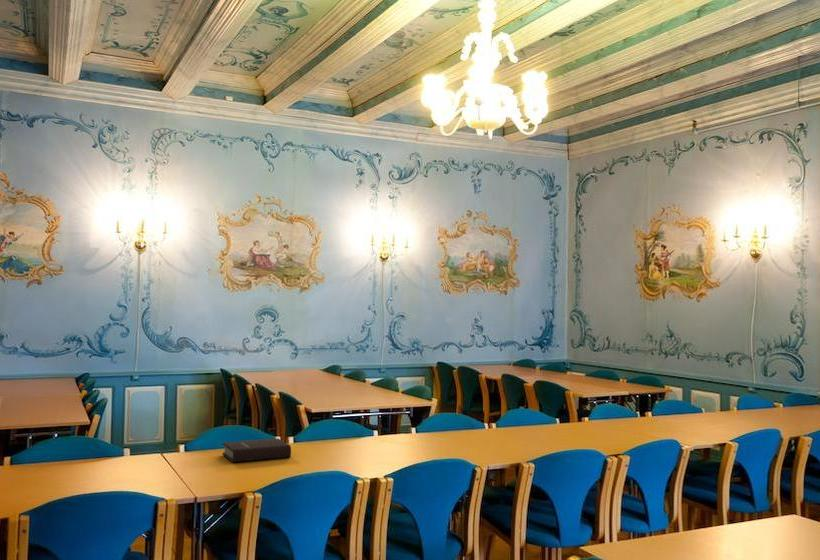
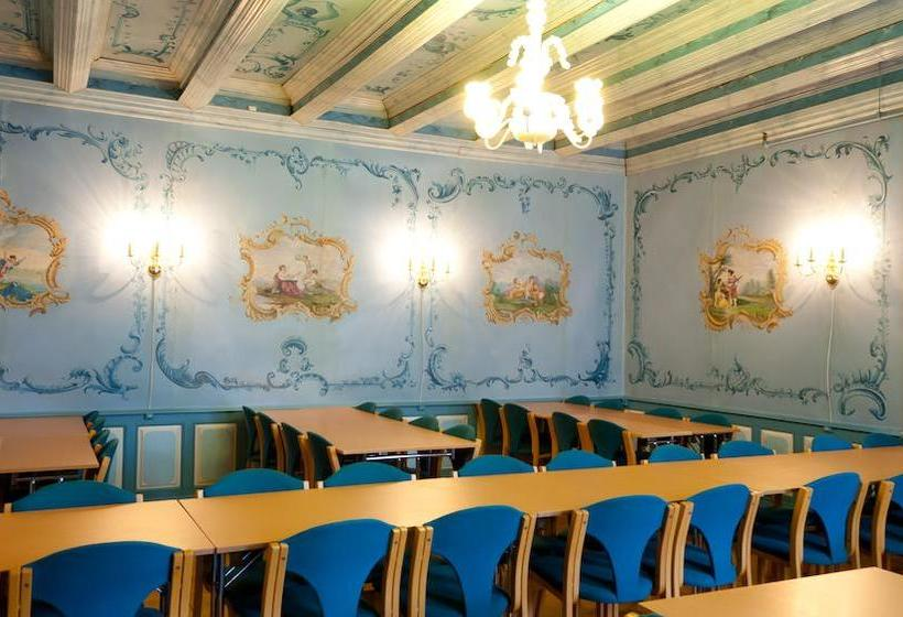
- book (256, 450)
